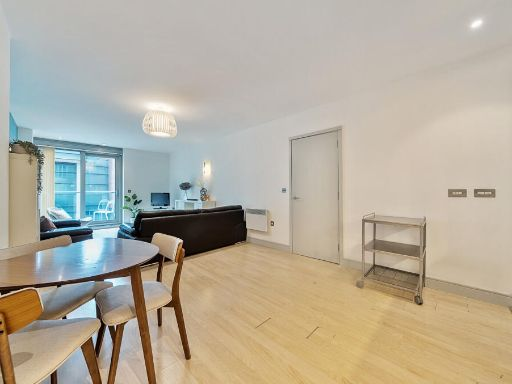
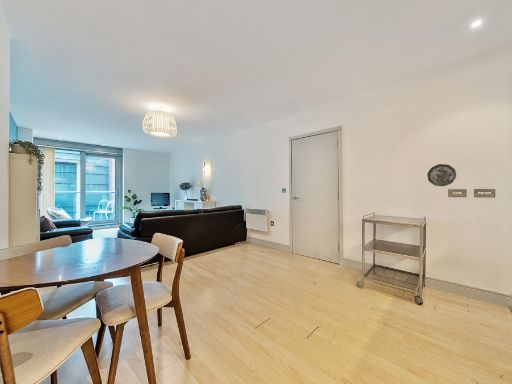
+ decorative plate (441, 175)
